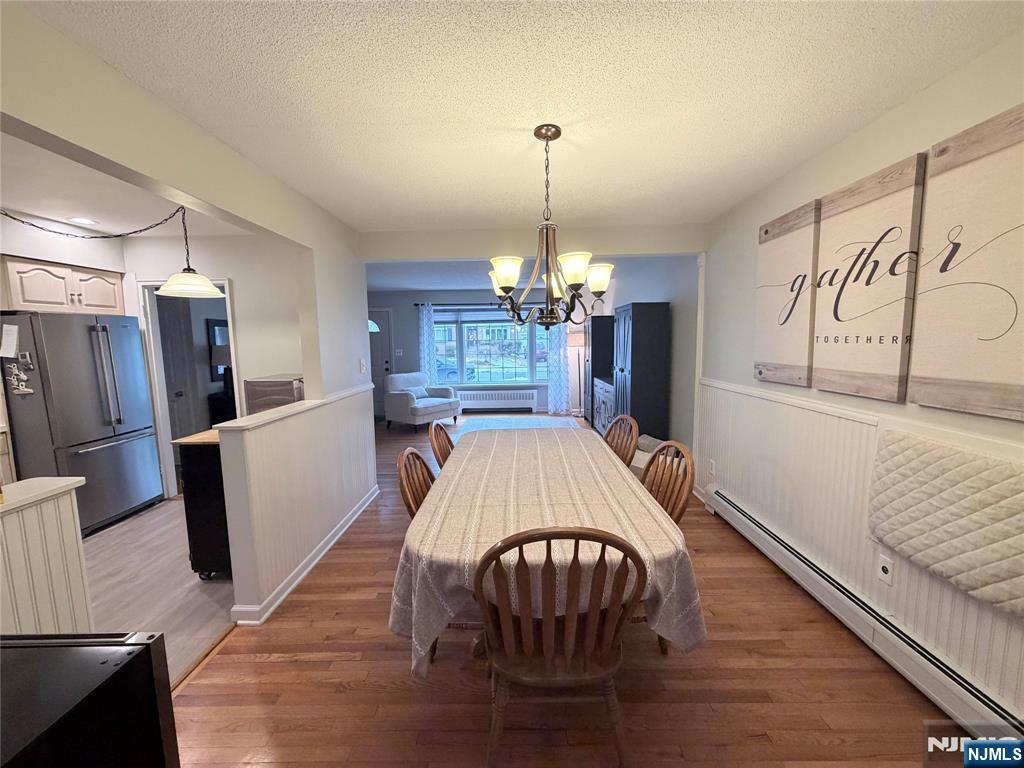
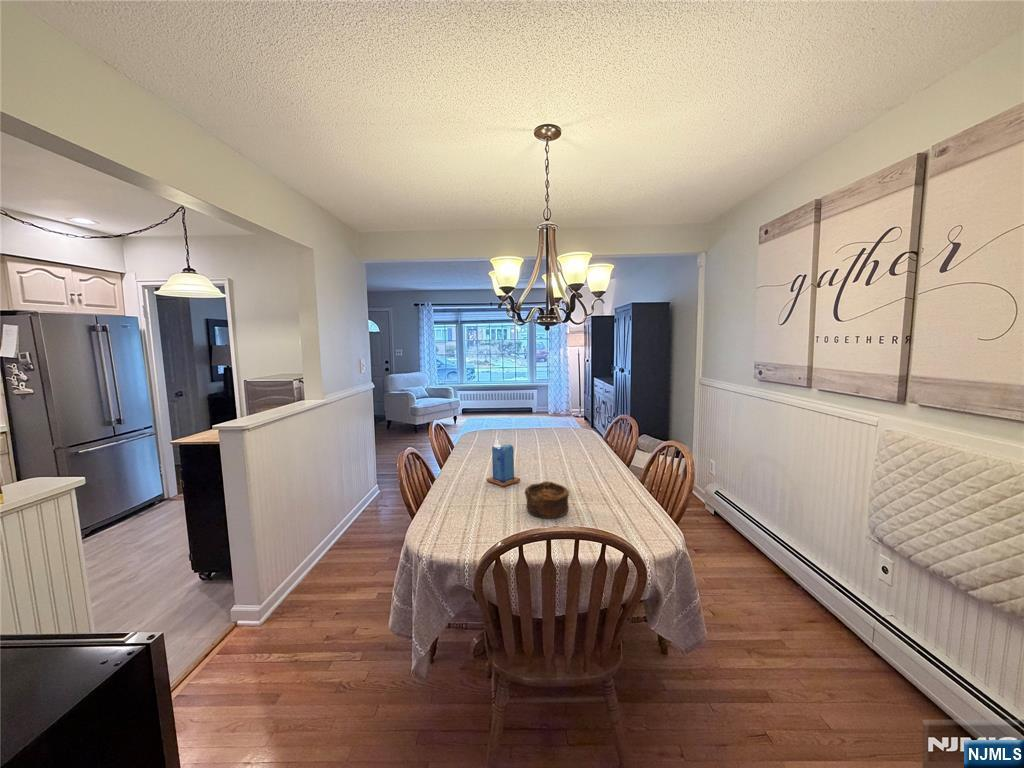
+ candle (502, 460)
+ bowl (547, 498)
